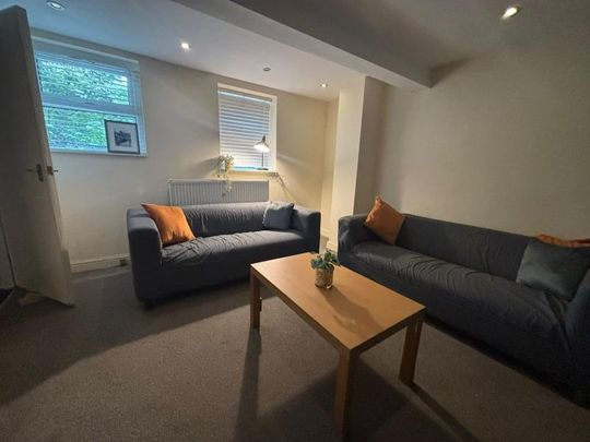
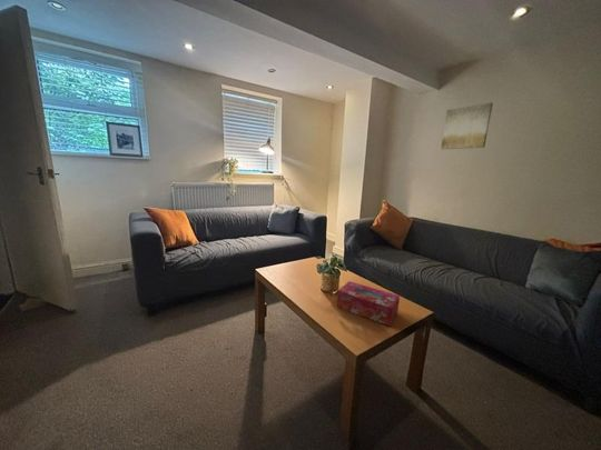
+ tissue box (367, 301)
+ wall art (464, 128)
